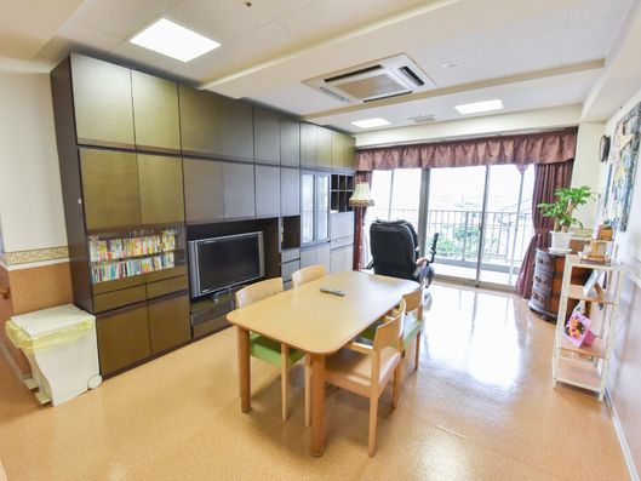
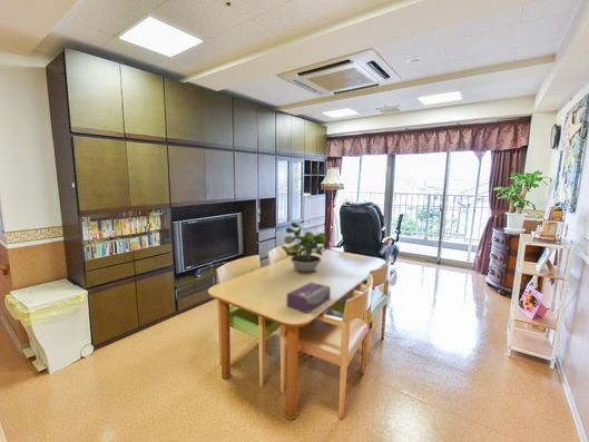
+ potted plant (304, 246)
+ tissue box (308, 295)
